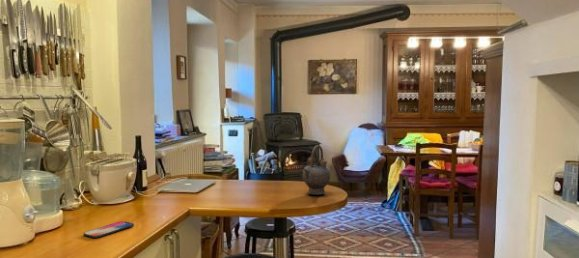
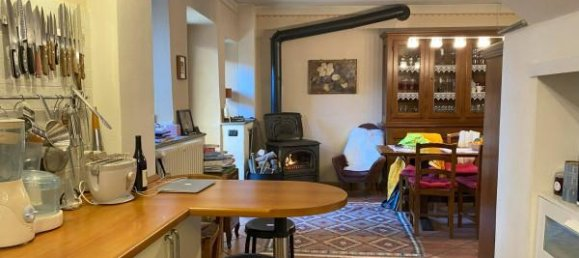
- smartphone (109, 228)
- teapot (314, 169)
